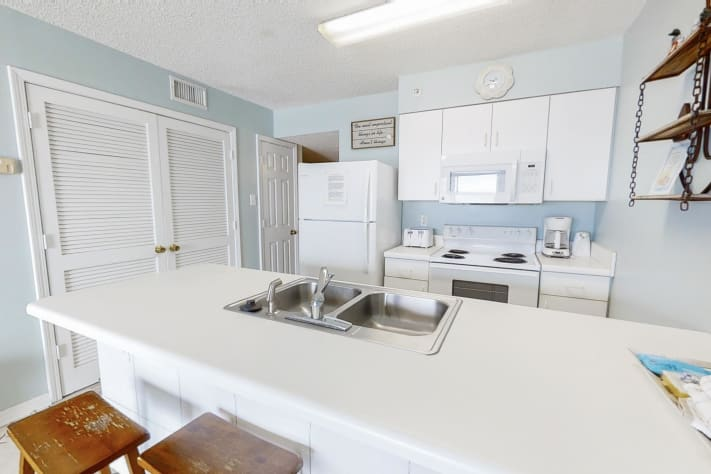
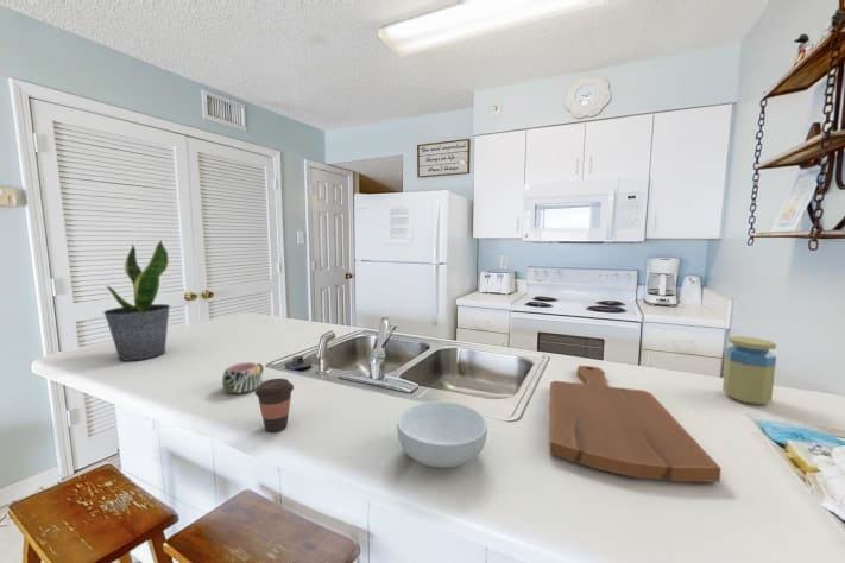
+ mug (246, 375)
+ potted plant (137, 298)
+ jar (748, 369)
+ cereal bowl (441, 437)
+ cutting board (607, 413)
+ coffee cup (275, 405)
